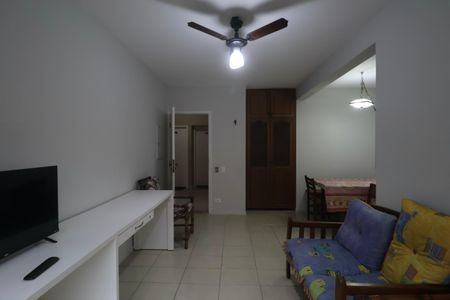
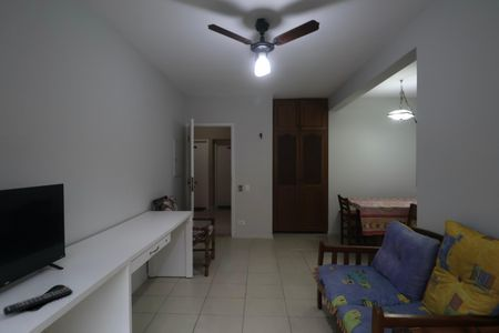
+ remote control (40, 300)
